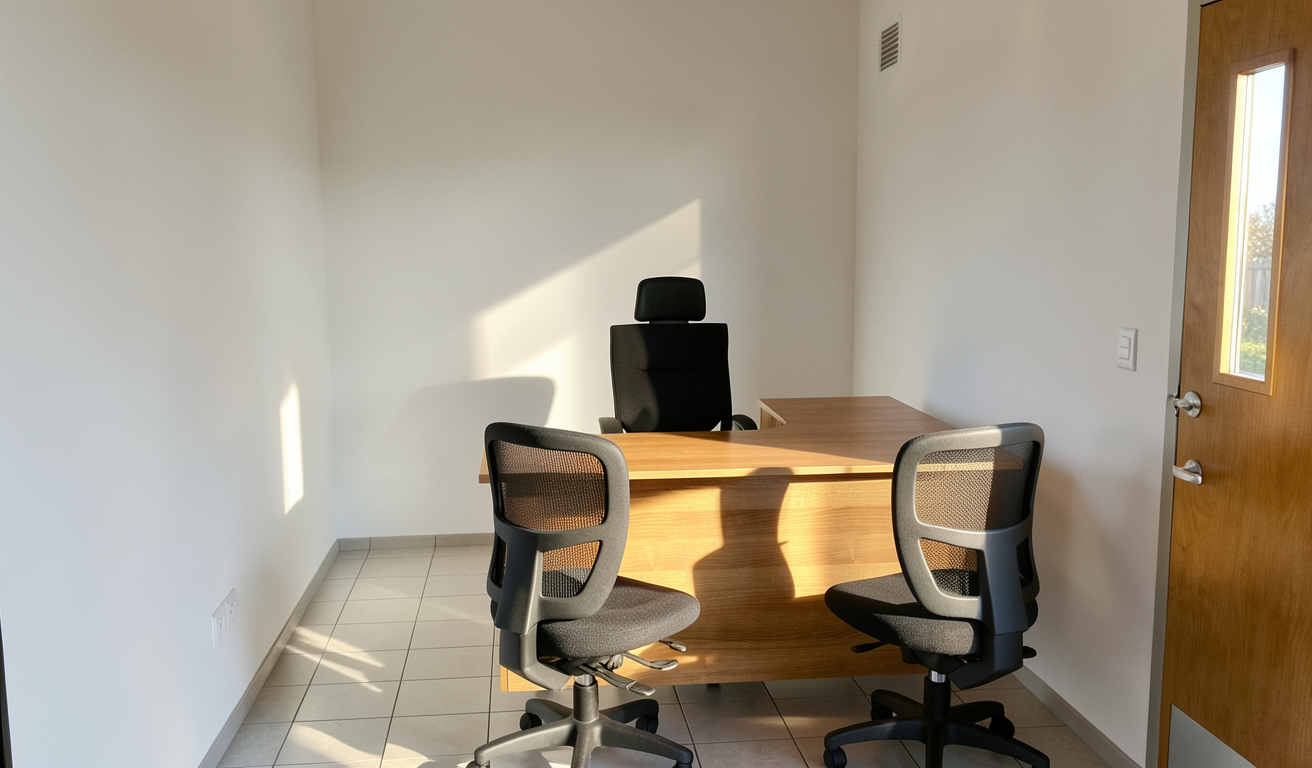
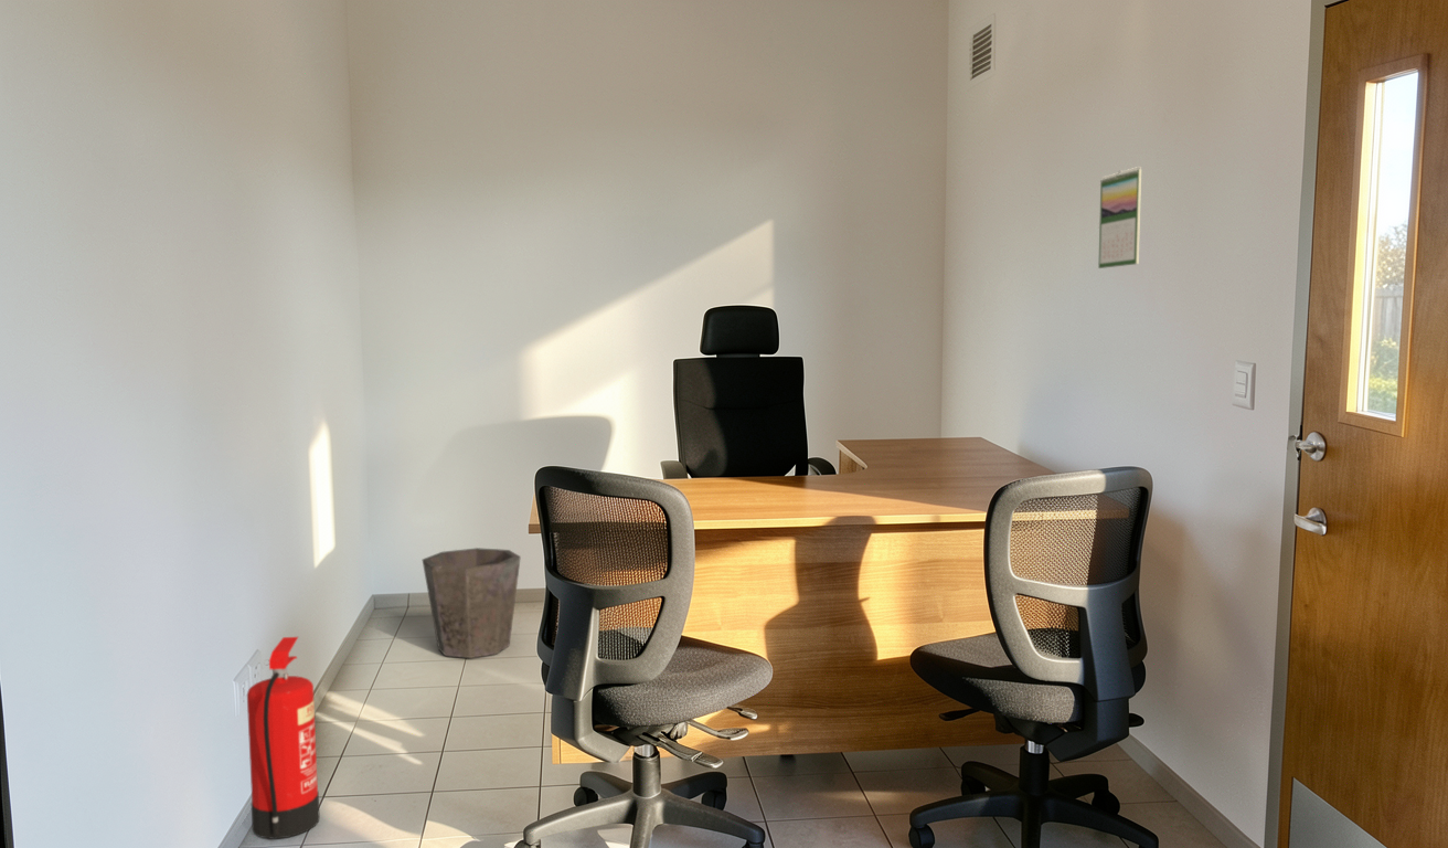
+ waste bin (472, 602)
+ calendar (1119, 218)
+ fire extinguisher (280, 739)
